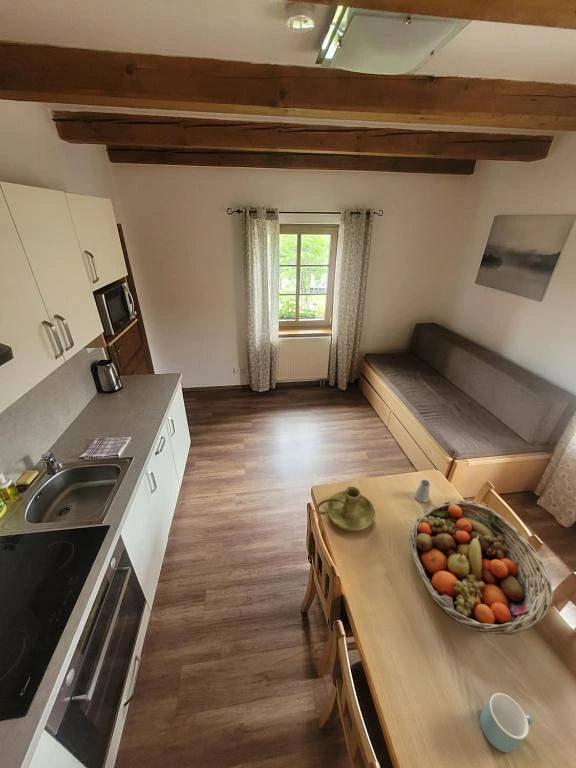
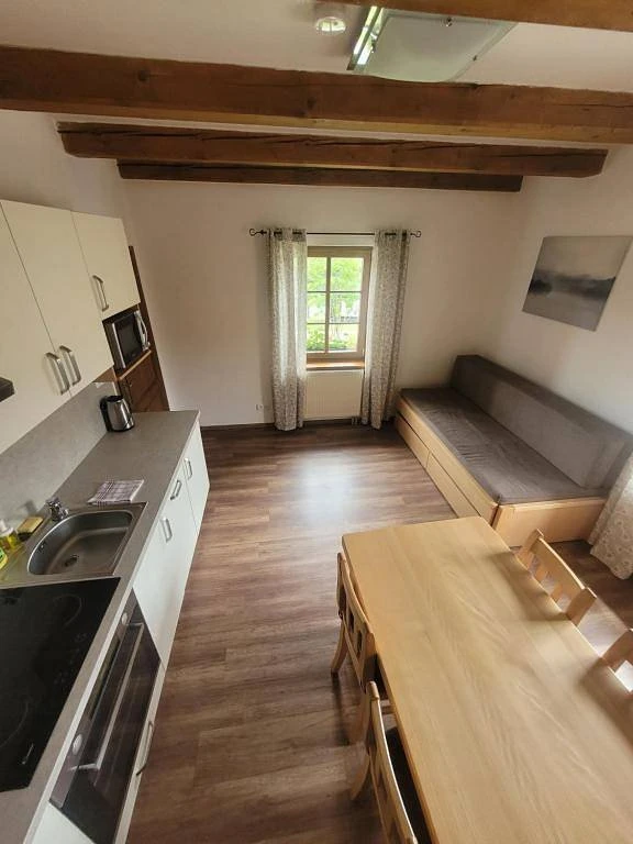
- saltshaker (423, 489)
- mug (508, 722)
- fruit basket (469, 561)
- candle holder (345, 504)
